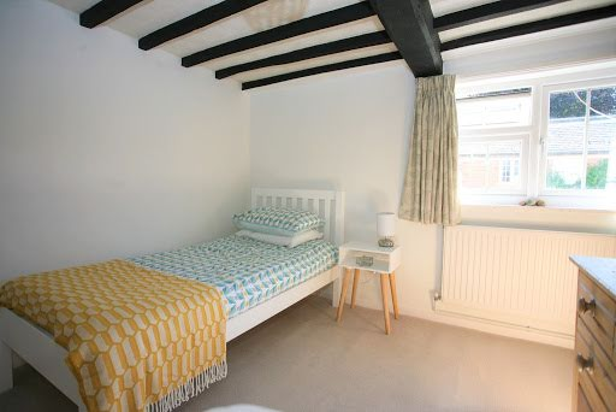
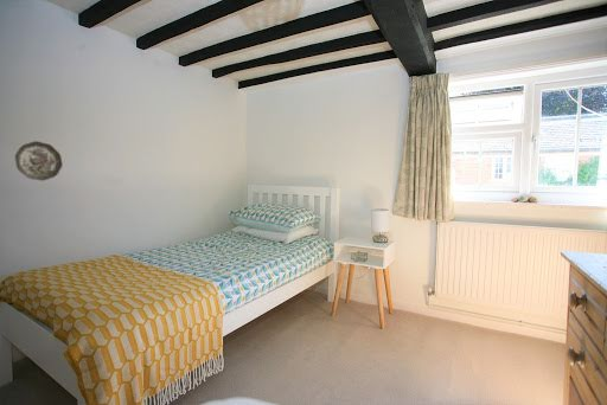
+ decorative plate (38, 161)
